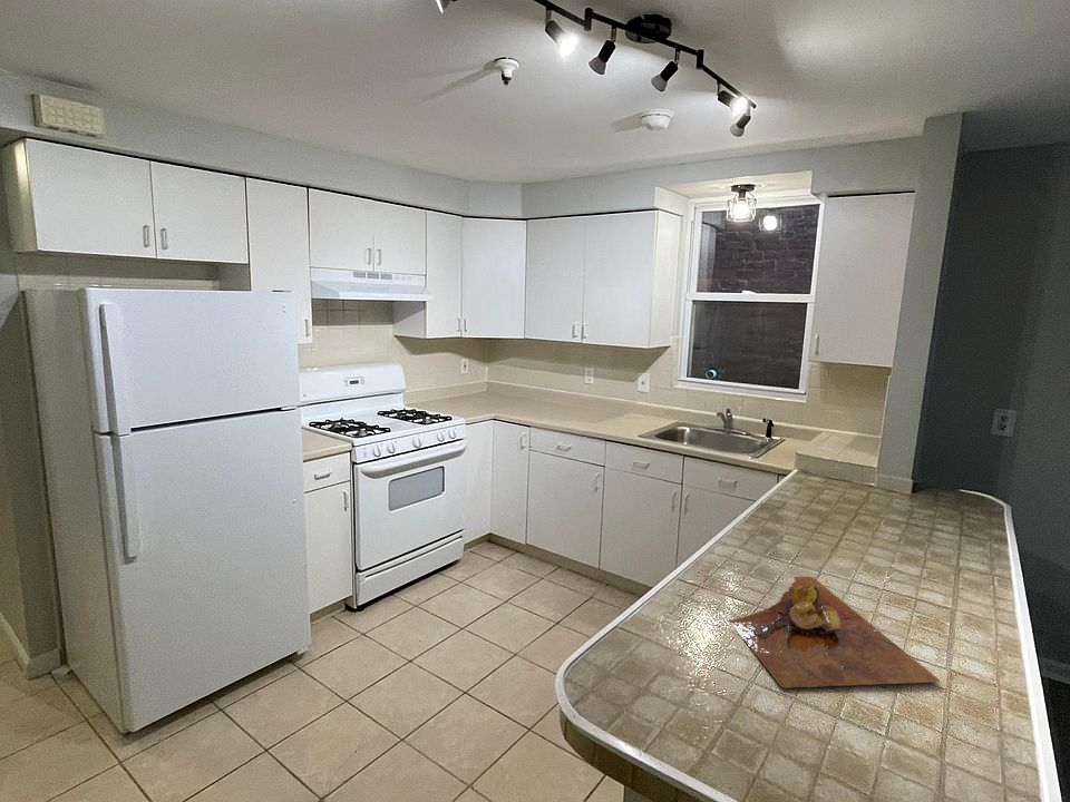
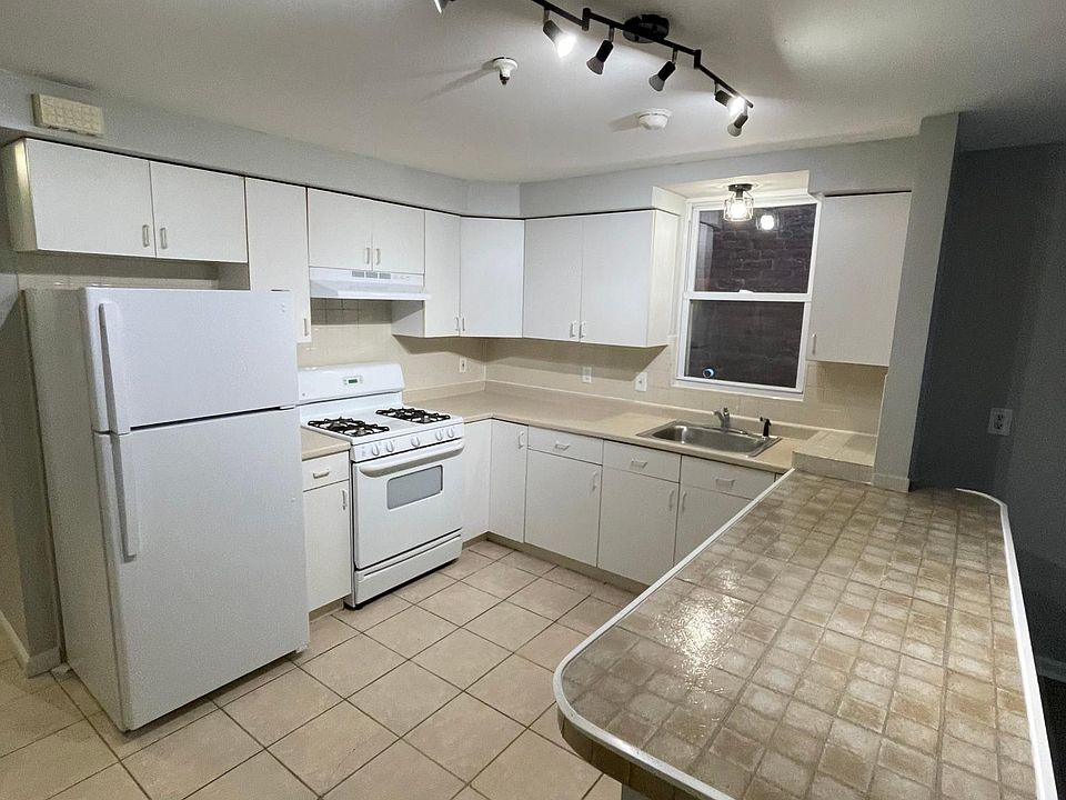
- cutting board (800, 610)
